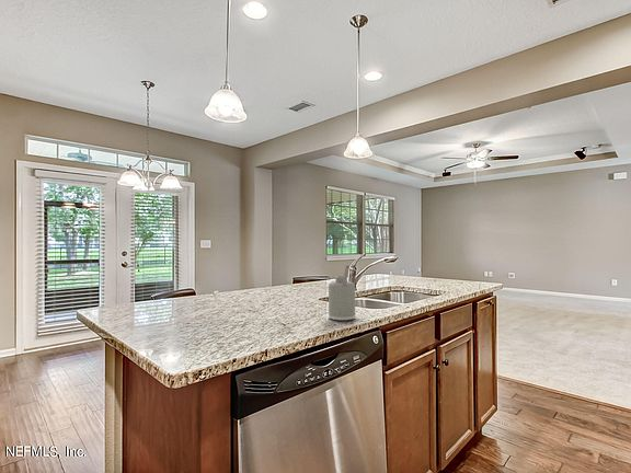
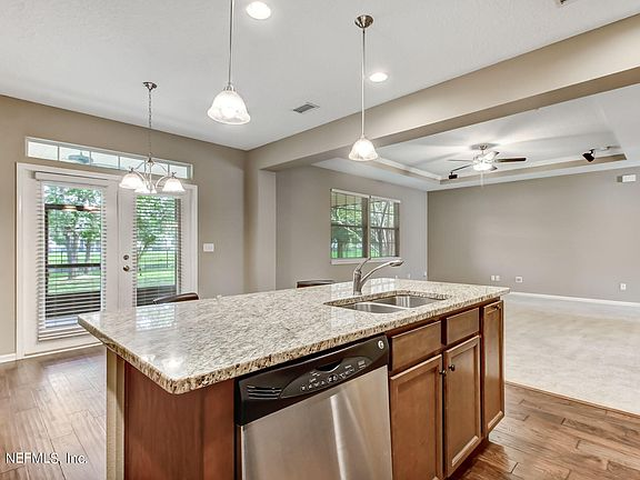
- soap dispenser (343, 291)
